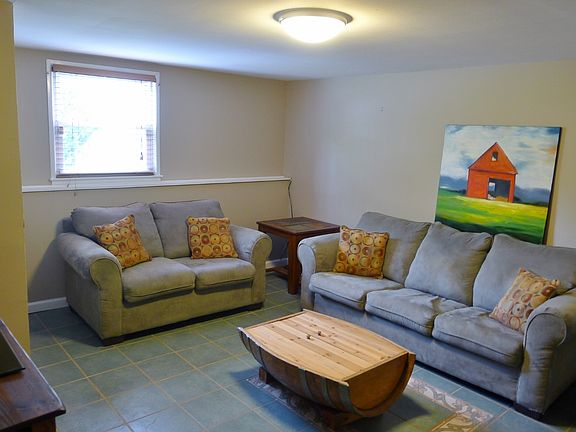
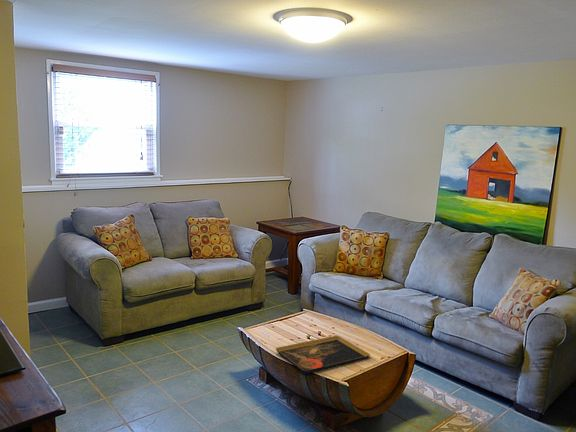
+ decorative tray (322, 353)
